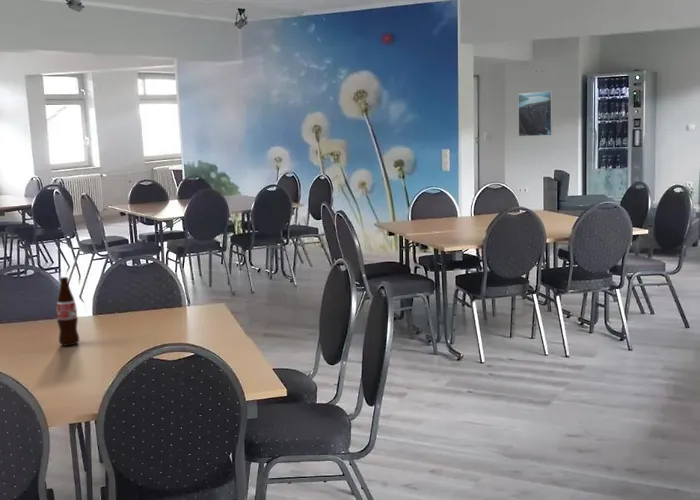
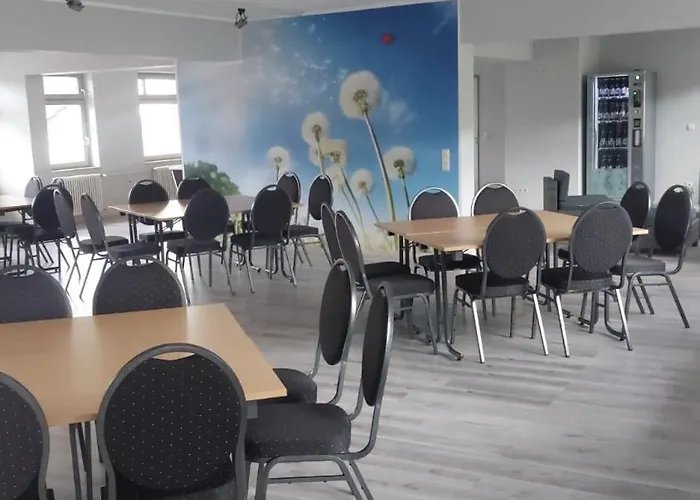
- bottle (66, 311)
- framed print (535, 114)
